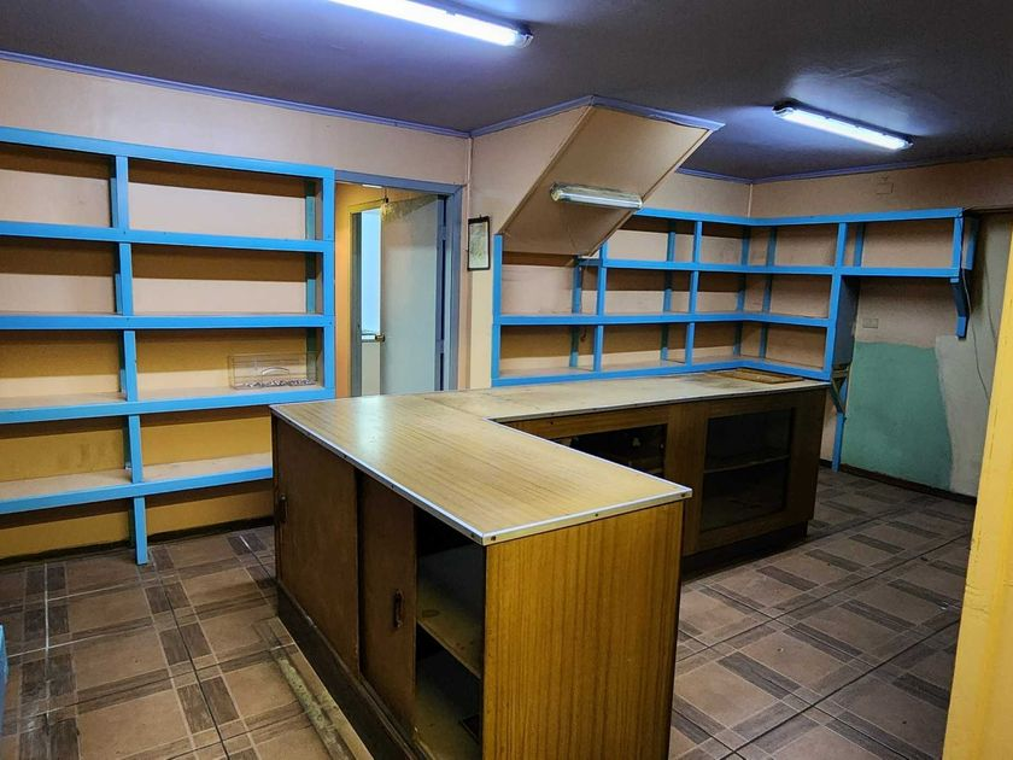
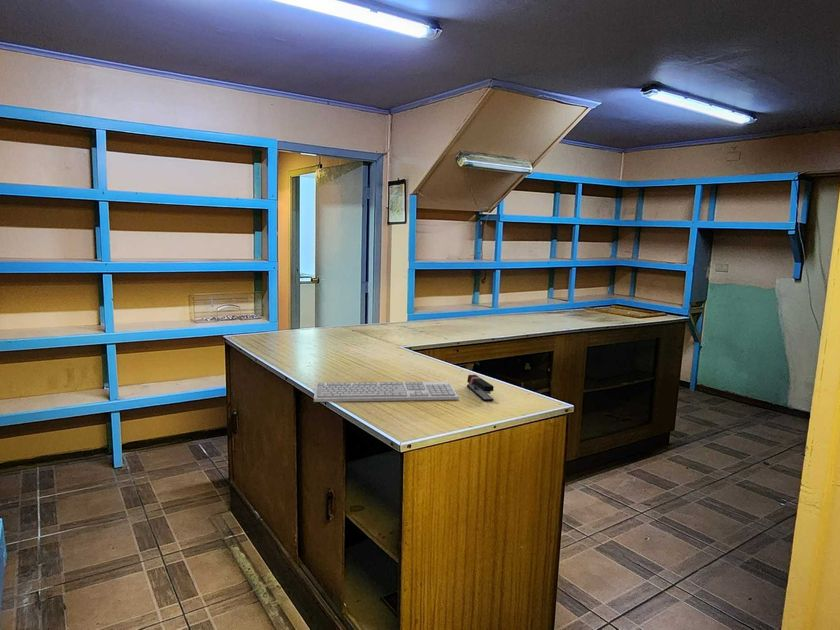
+ stapler (479, 386)
+ keyboard (385, 390)
